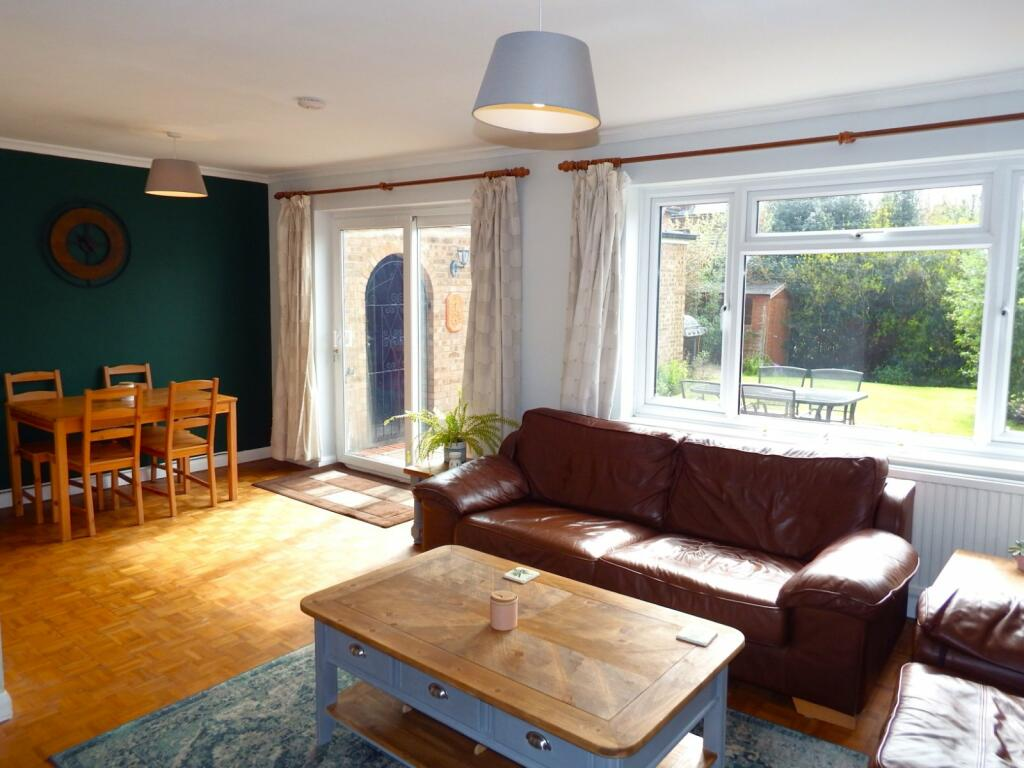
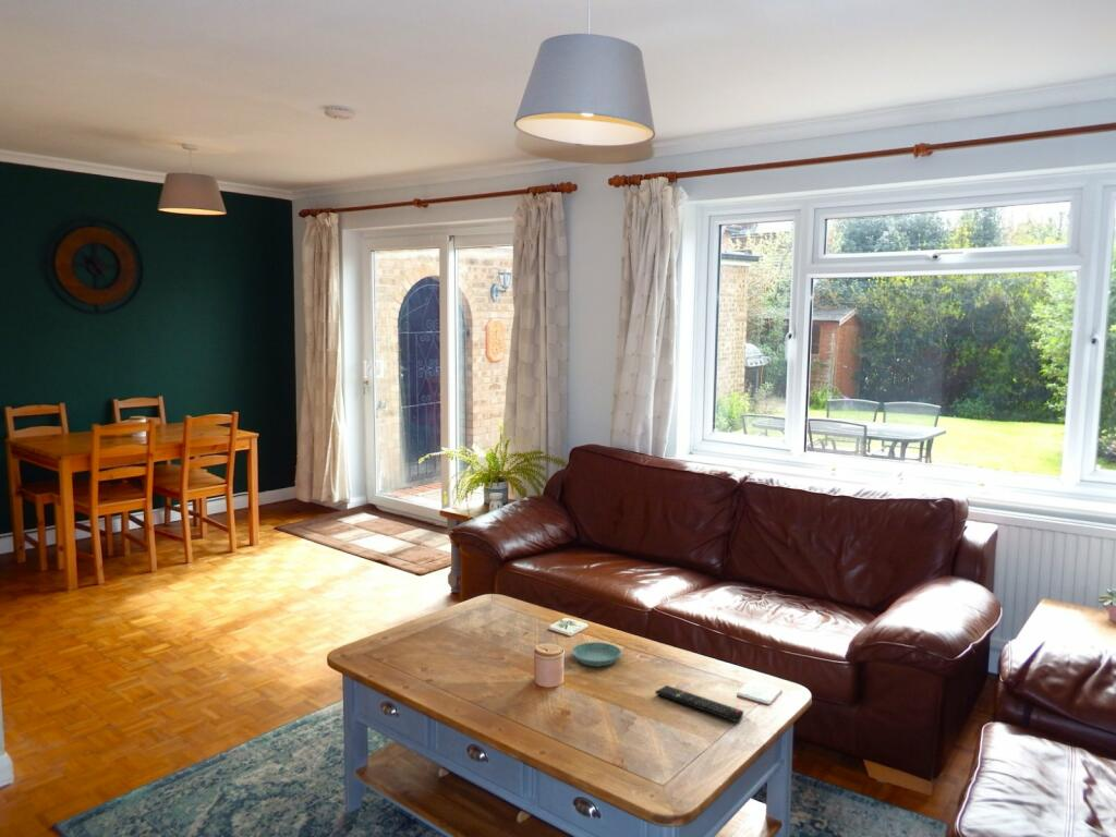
+ saucer (596, 655)
+ remote control (699, 703)
